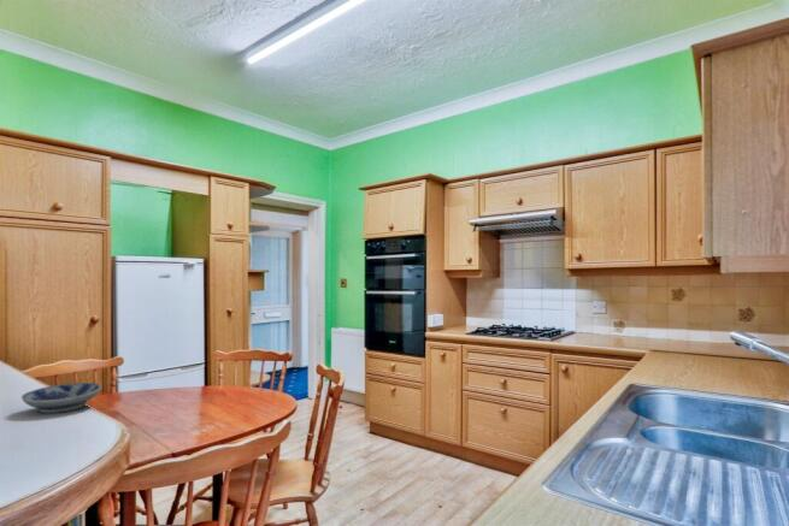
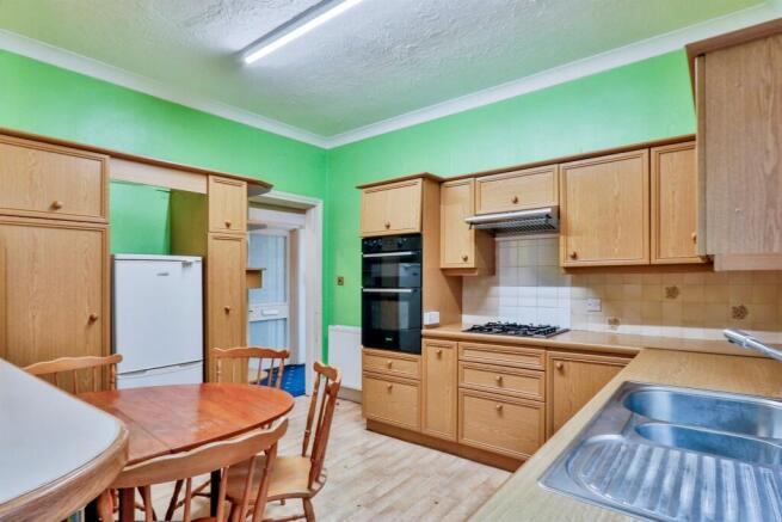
- bowl (63, 398)
